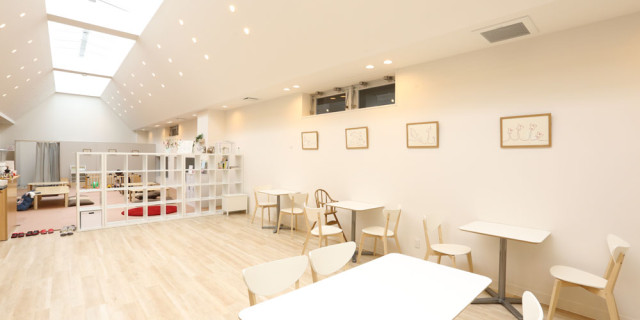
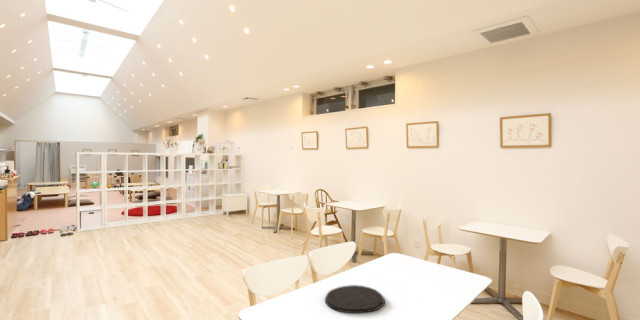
+ plate (354, 297)
